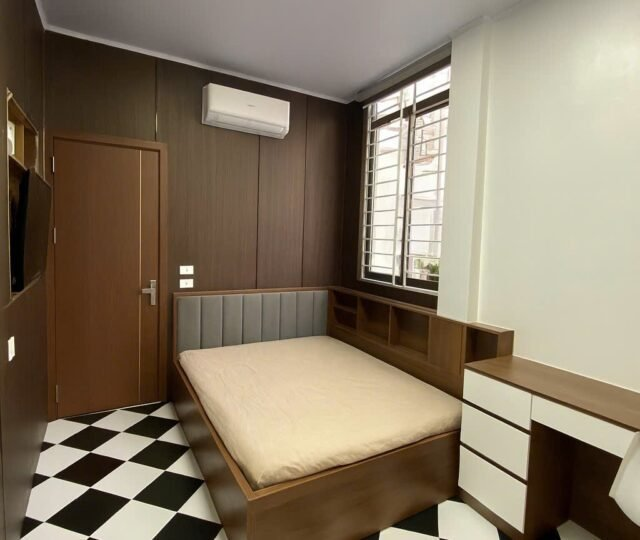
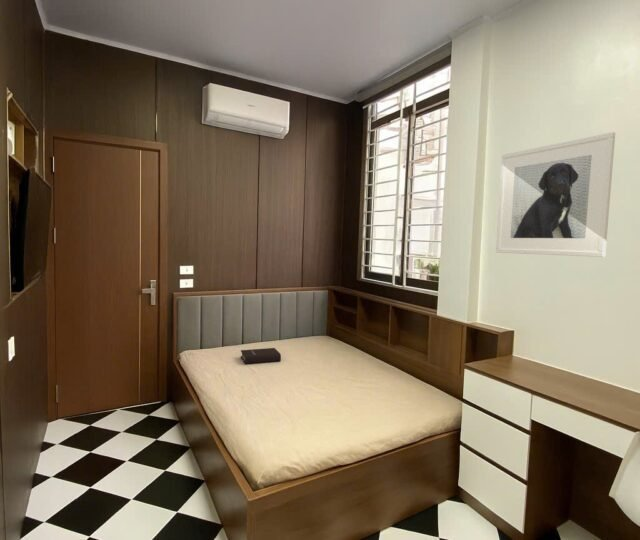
+ book (260, 355)
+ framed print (547, 200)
